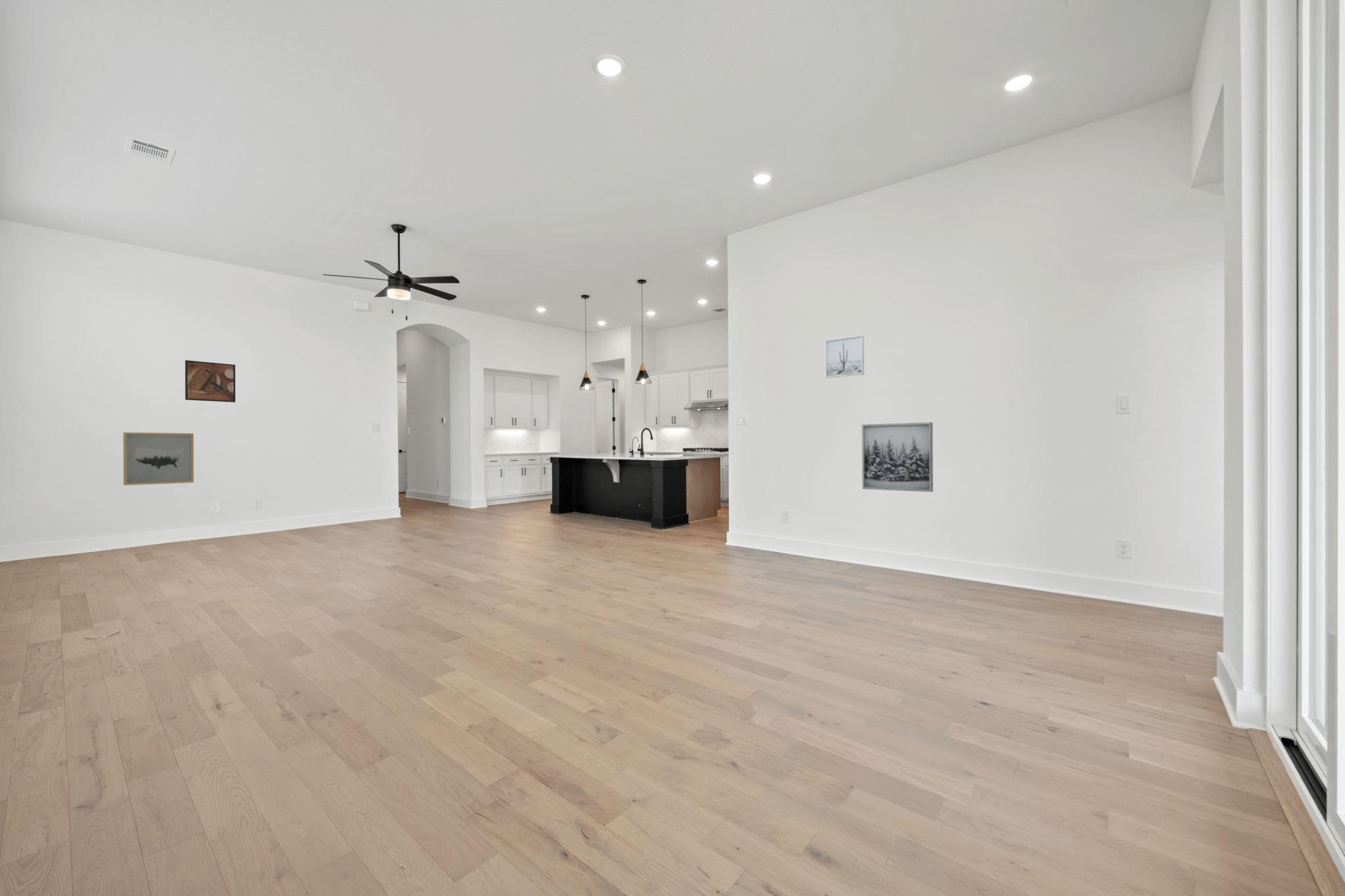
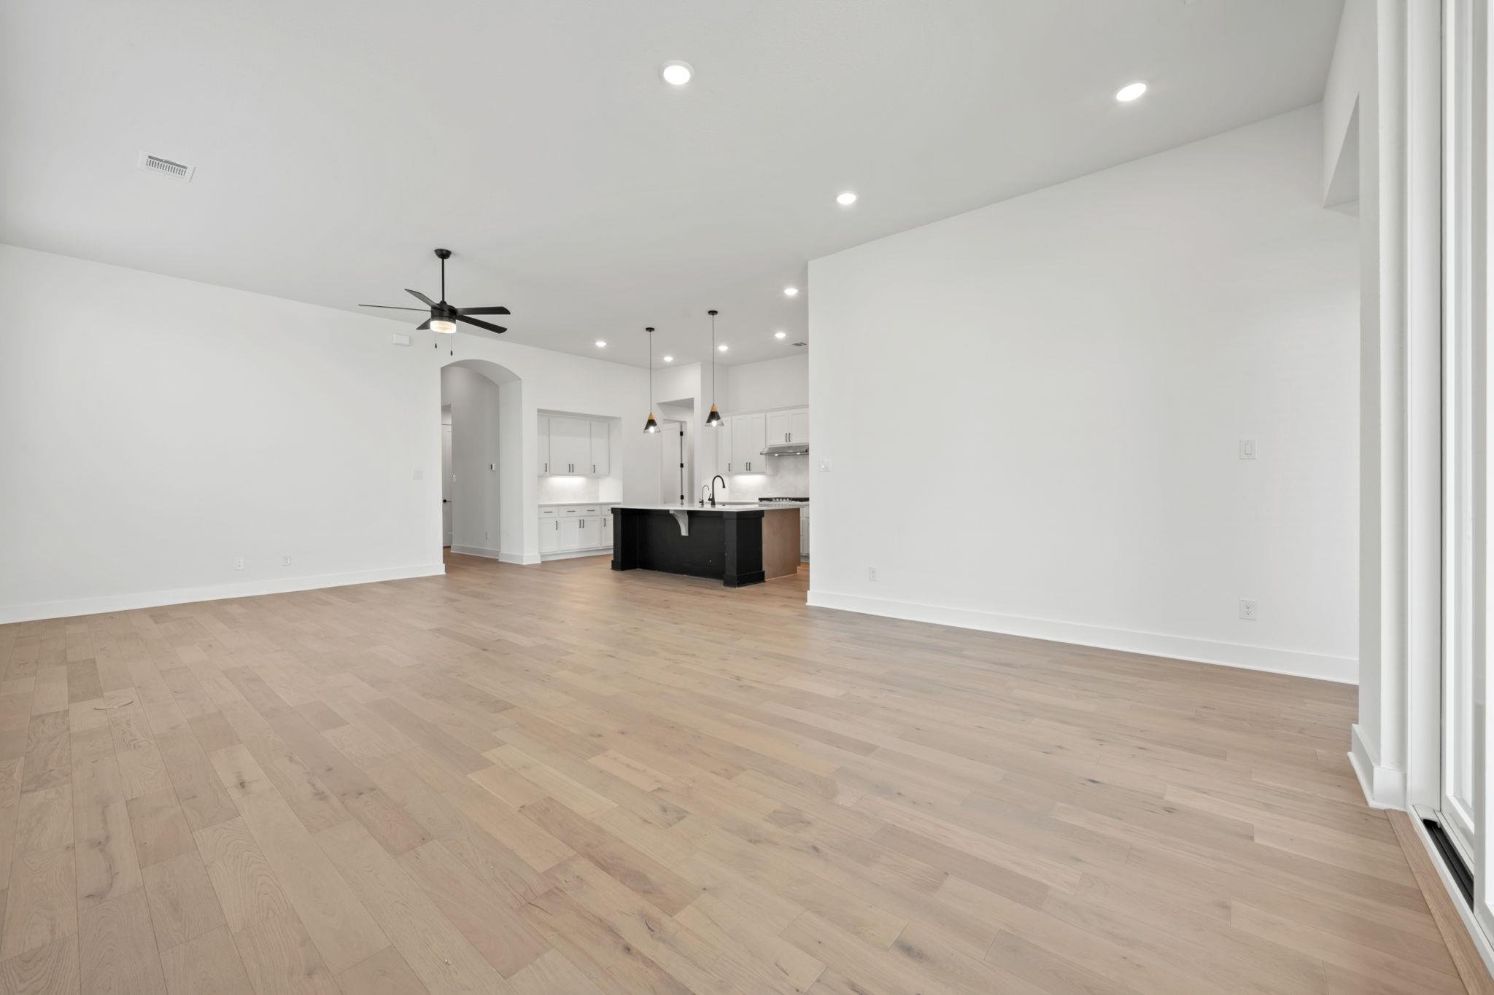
- wall art (160, 458)
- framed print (211, 381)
- wall art (844, 357)
- wall art (896, 457)
